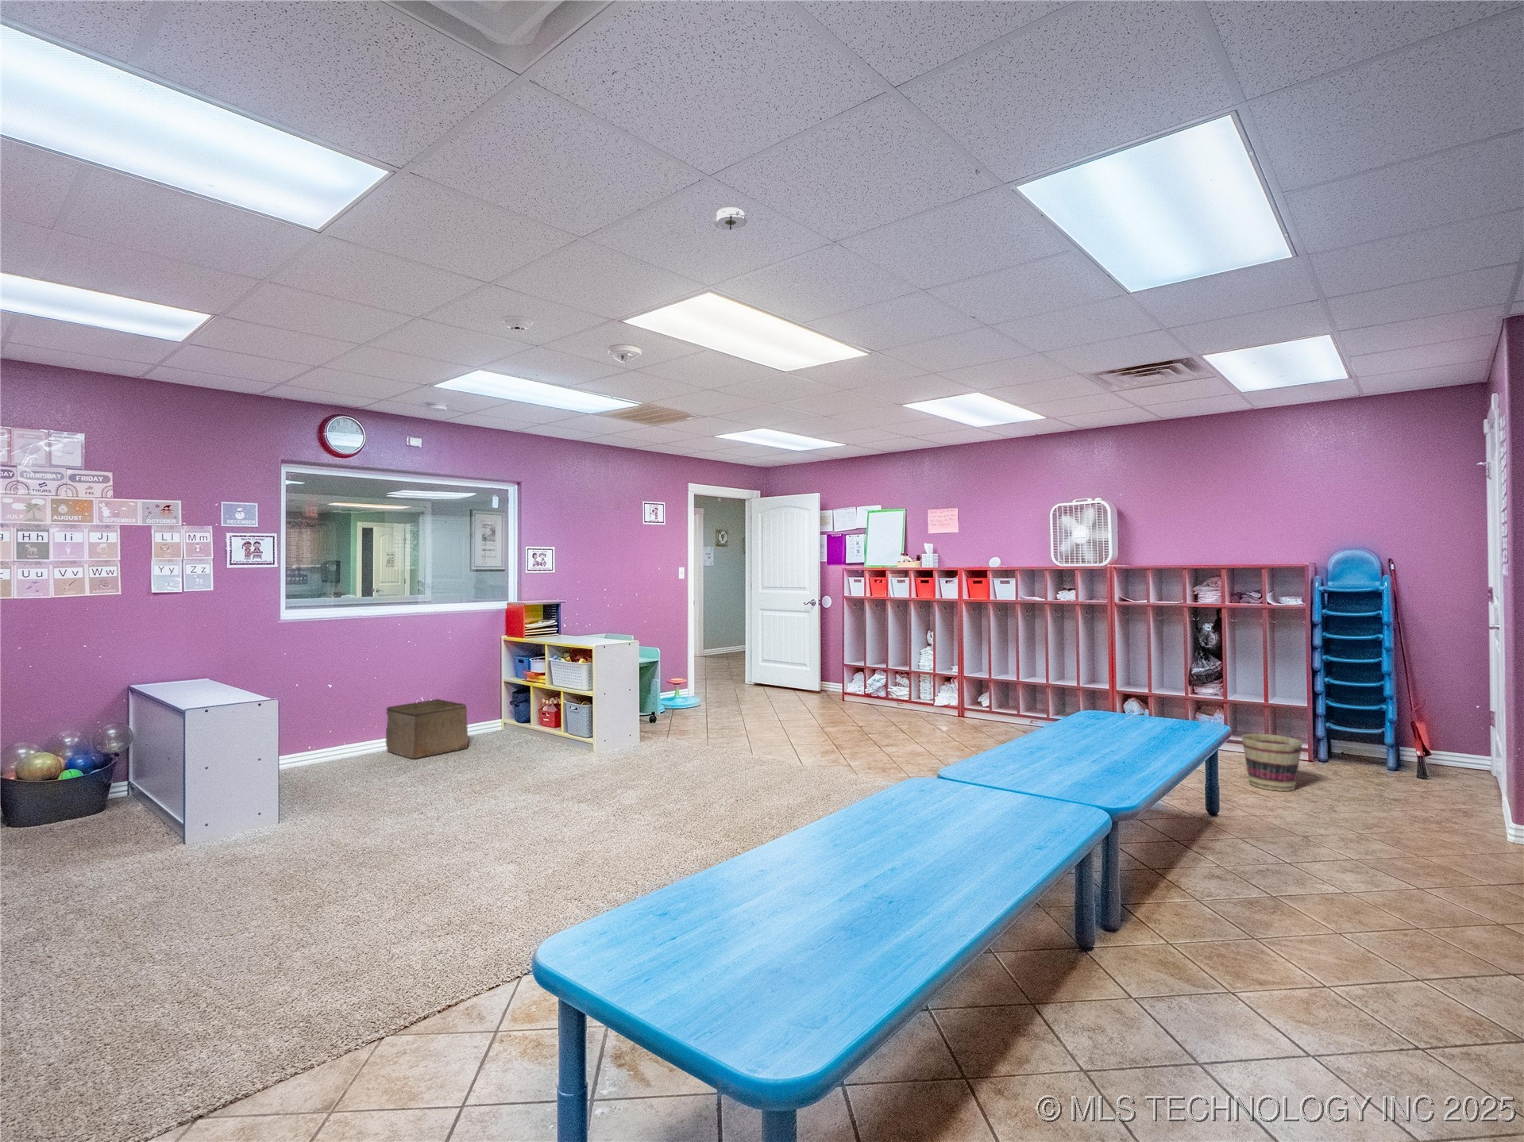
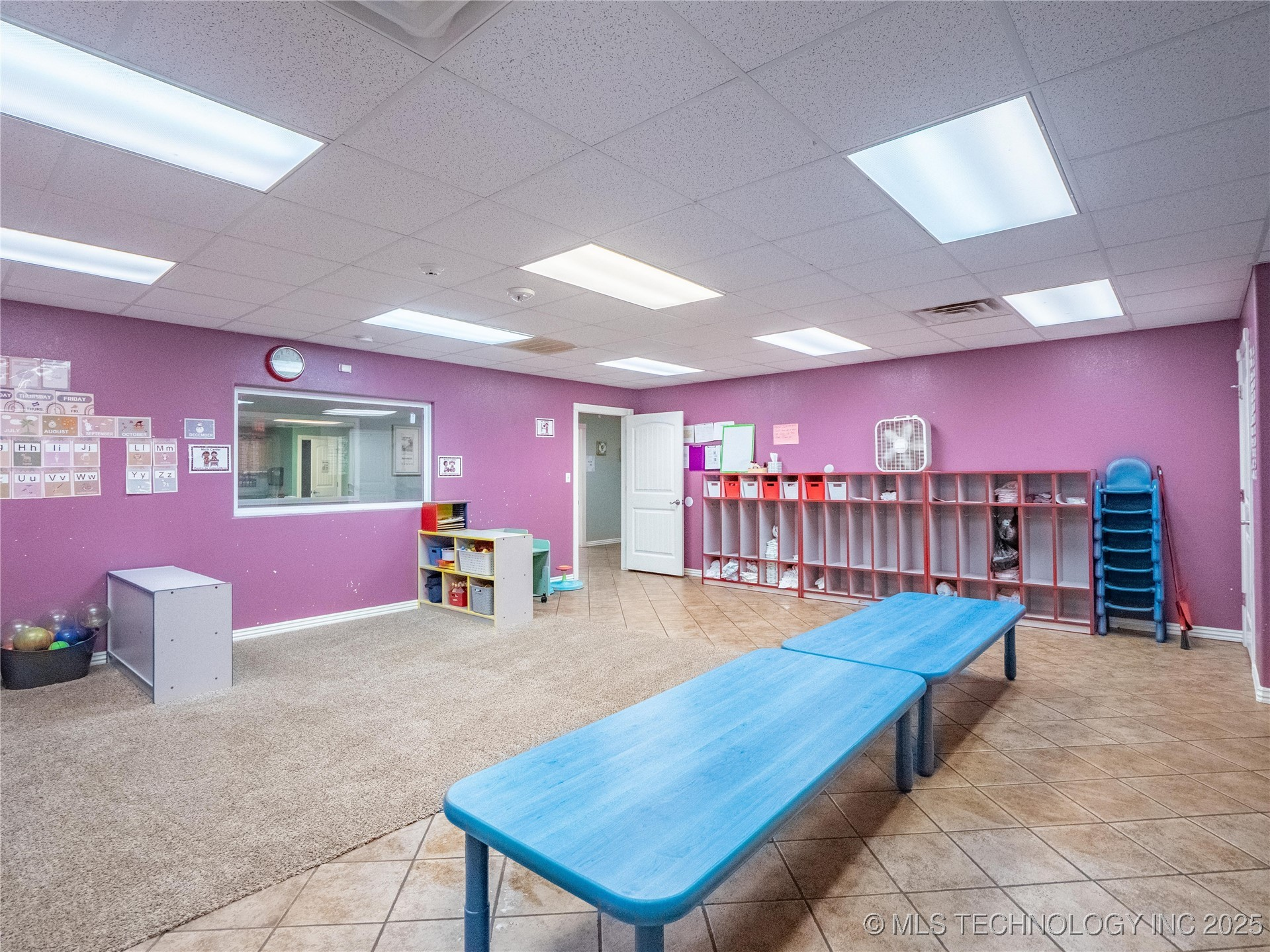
- basket (1272, 762)
- storage bin (426, 727)
- smoke detector (730, 218)
